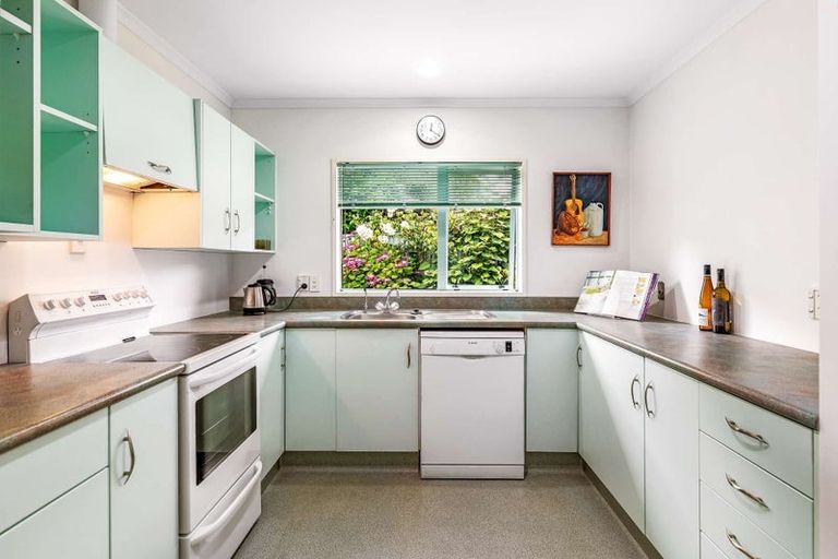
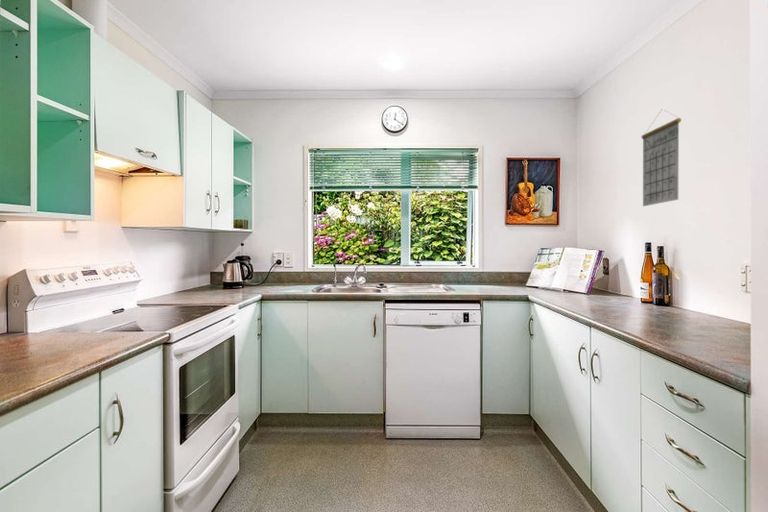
+ calendar (660, 156)
